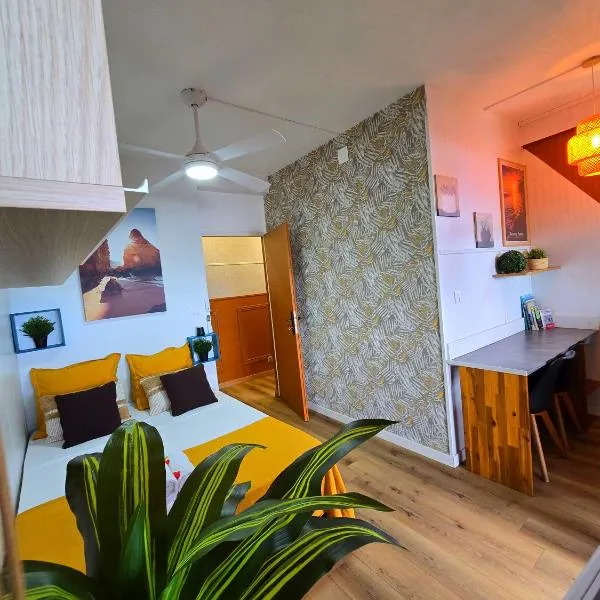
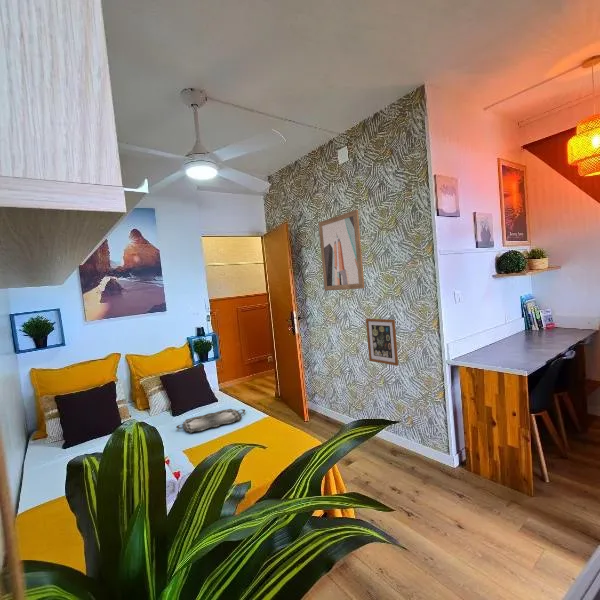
+ wall art (340, 253)
+ wall art (381, 341)
+ serving tray (212, 419)
